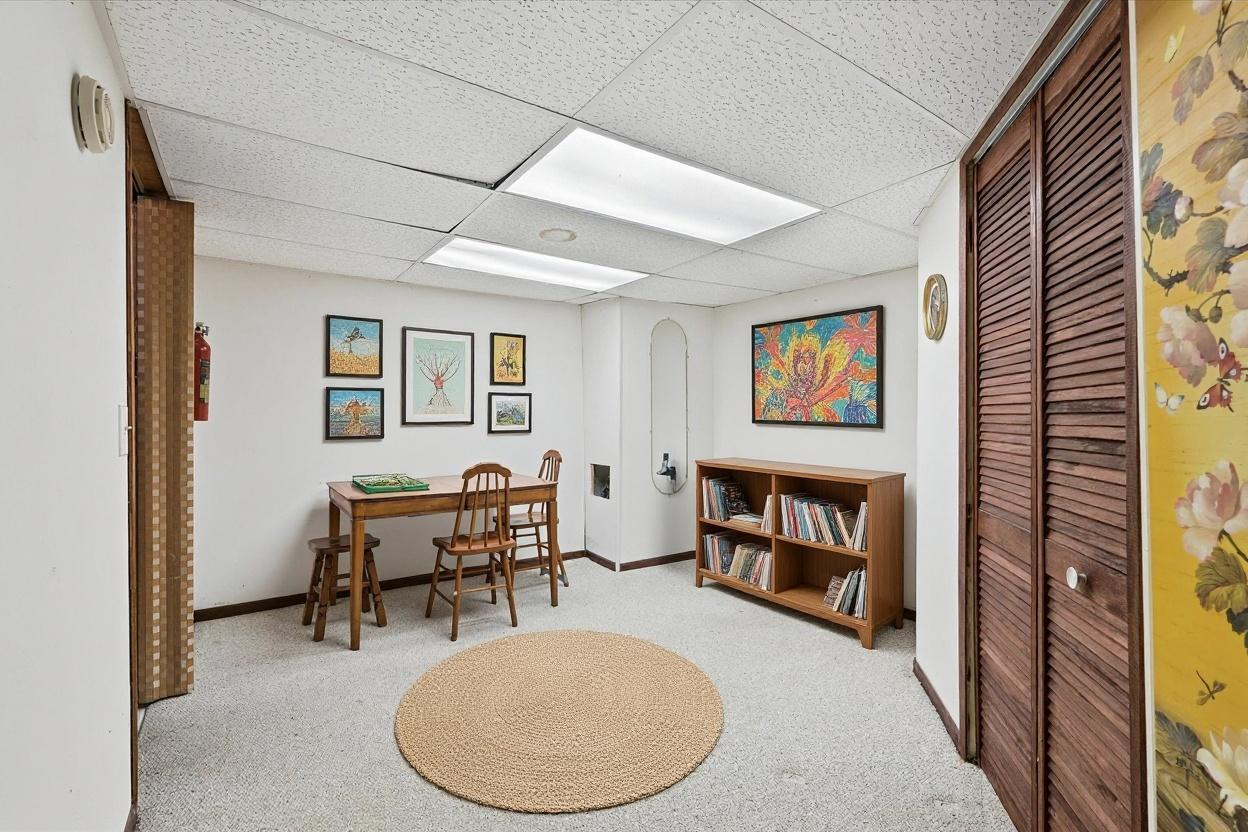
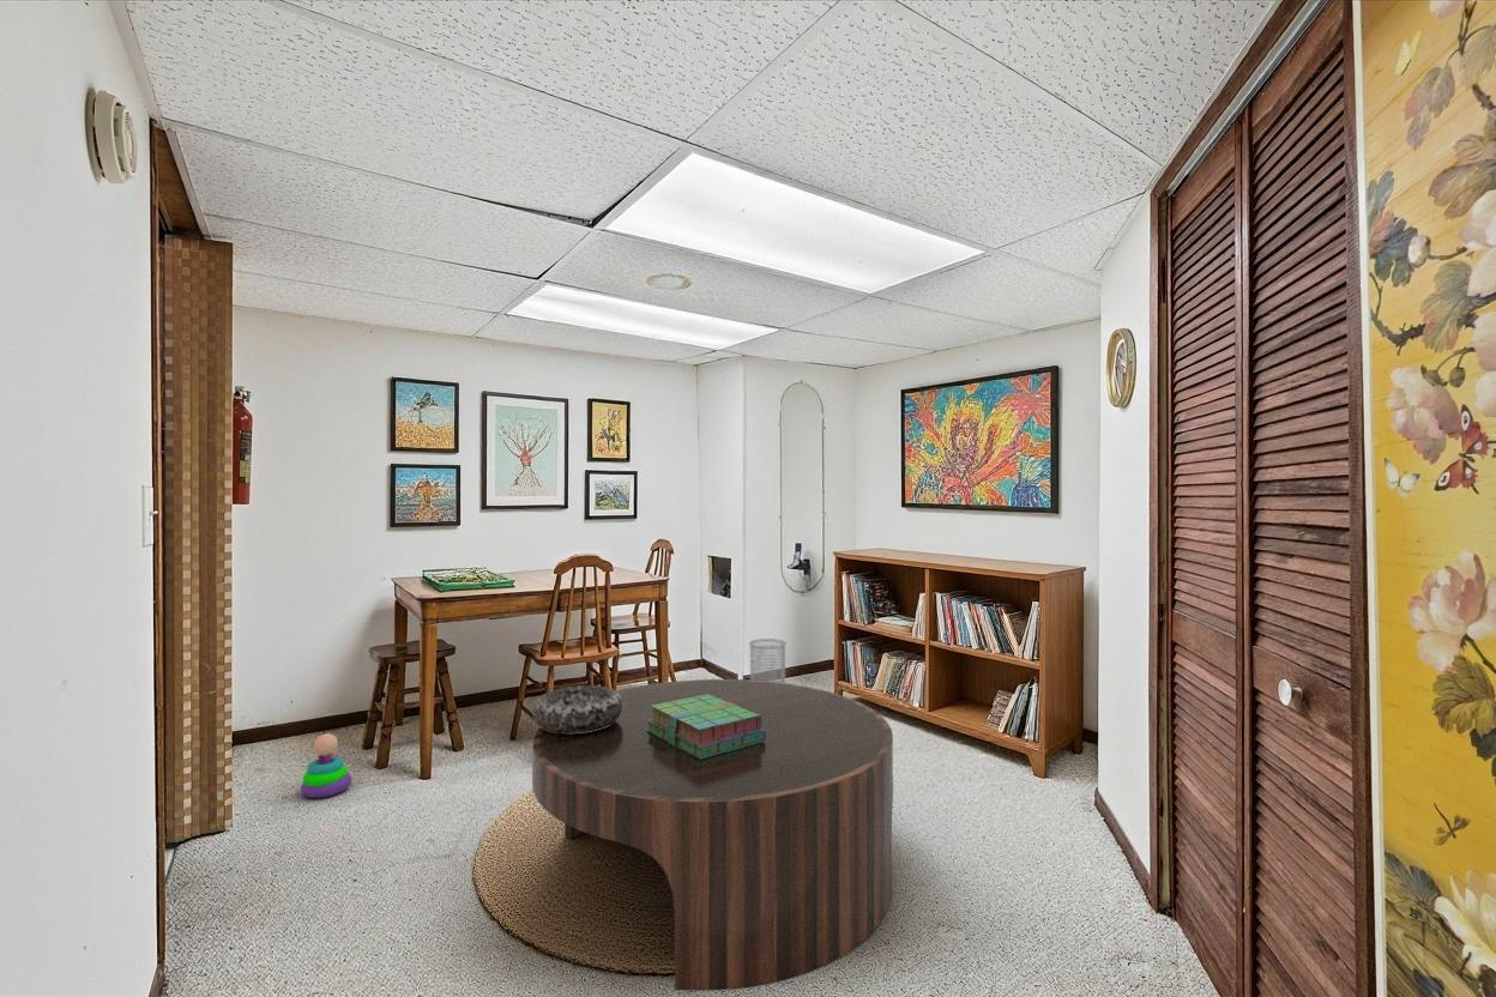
+ decorative bowl (578, 708)
+ coffee table (714, 794)
+ stack of books (704, 721)
+ stacking toy (326, 761)
+ wastebasket (767, 664)
